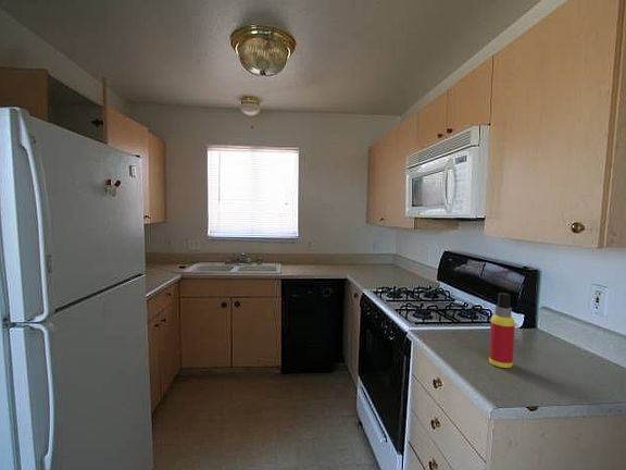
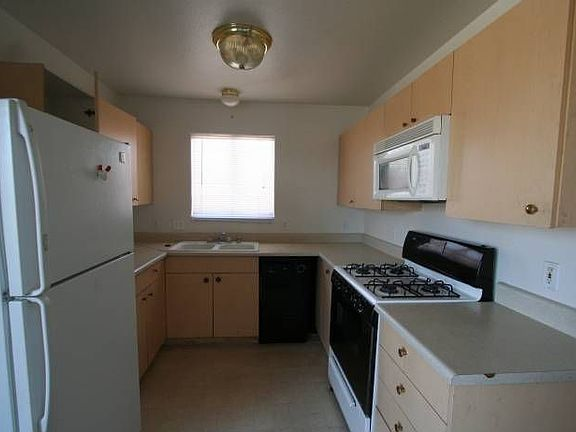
- spray bottle (502, 329)
